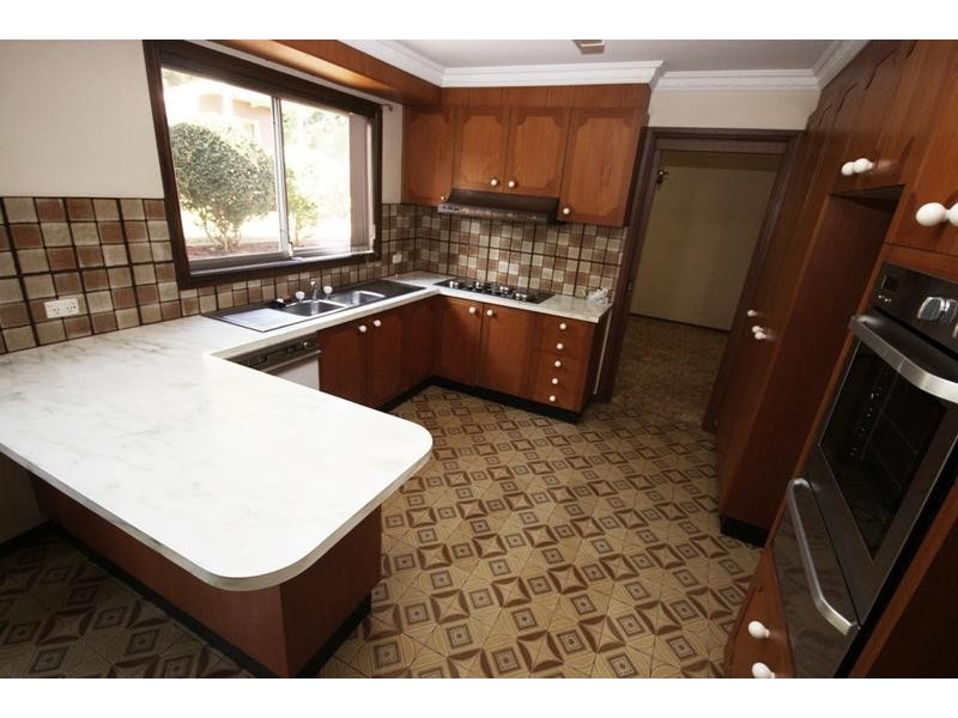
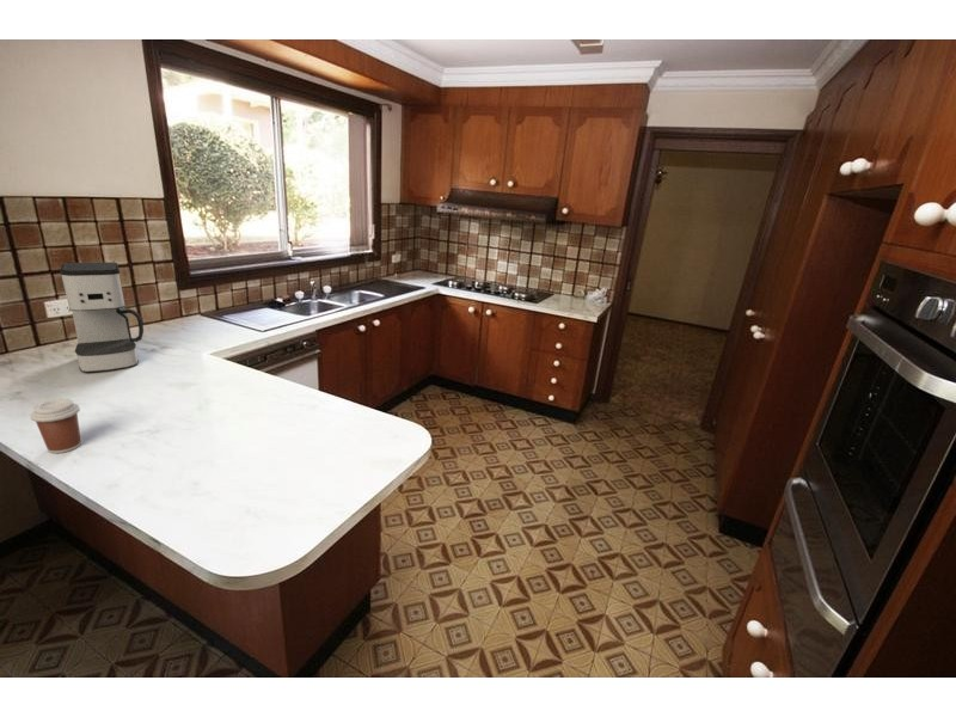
+ coffee maker (105, 315)
+ coffee cup (59, 425)
